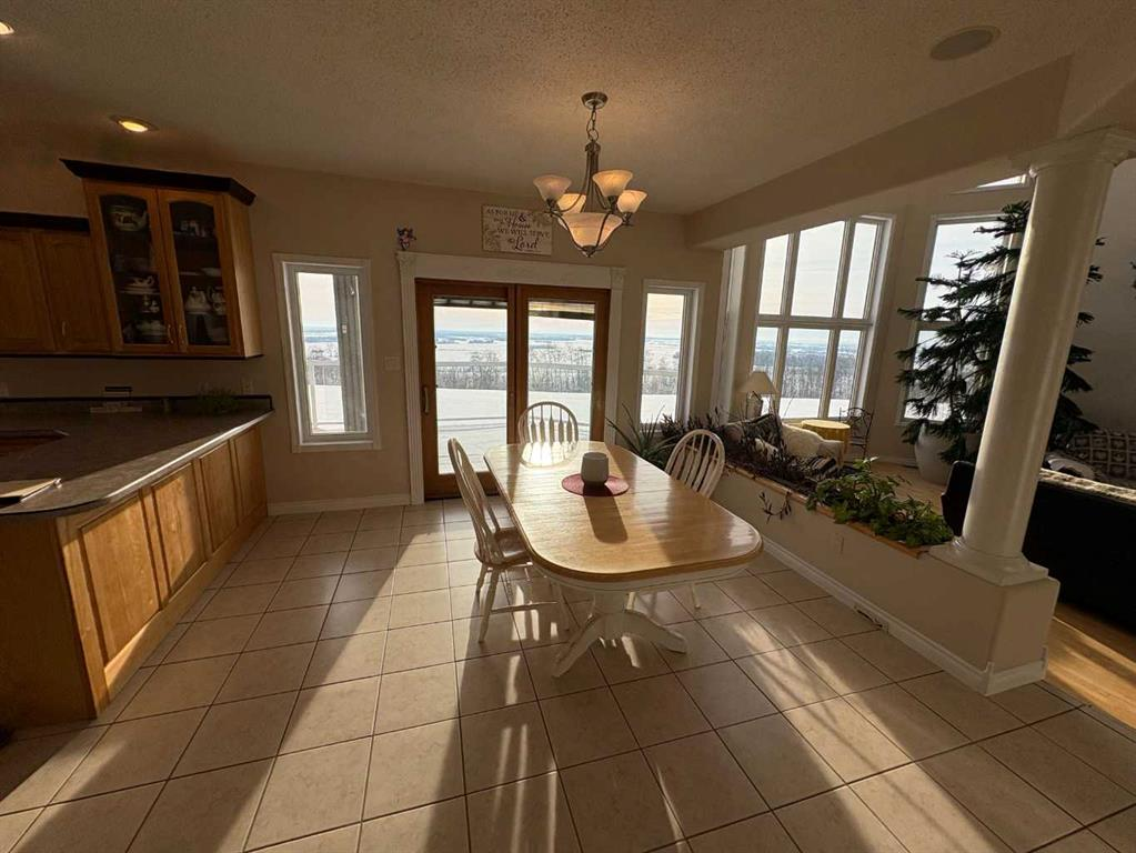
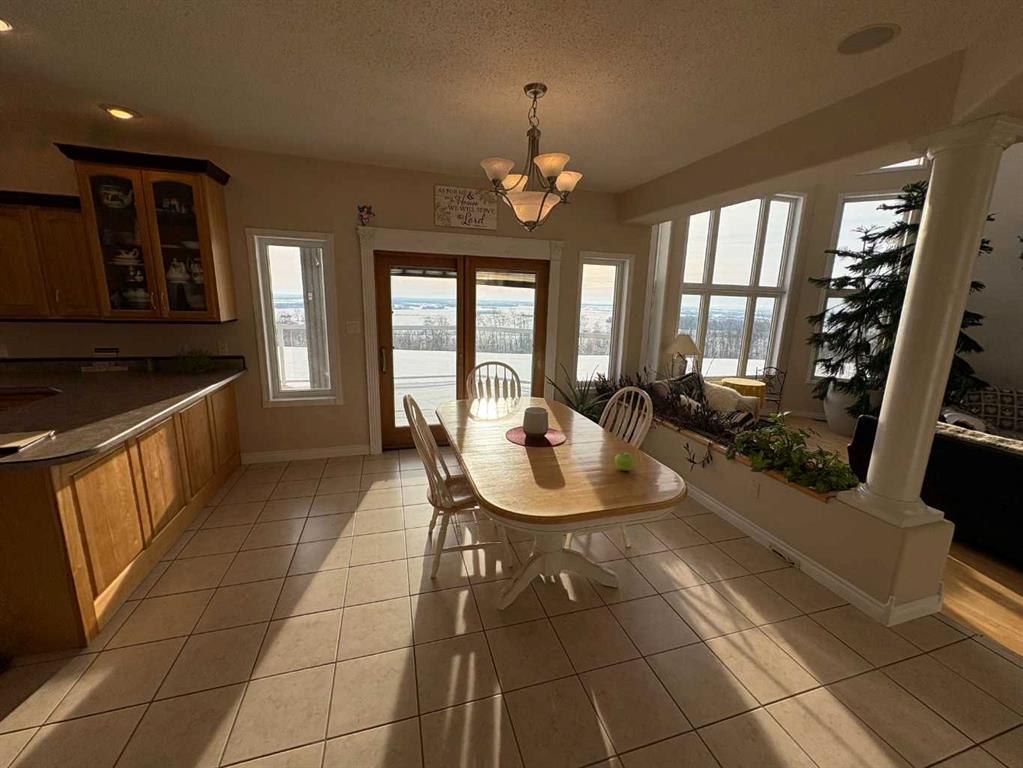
+ fruit (624, 461)
